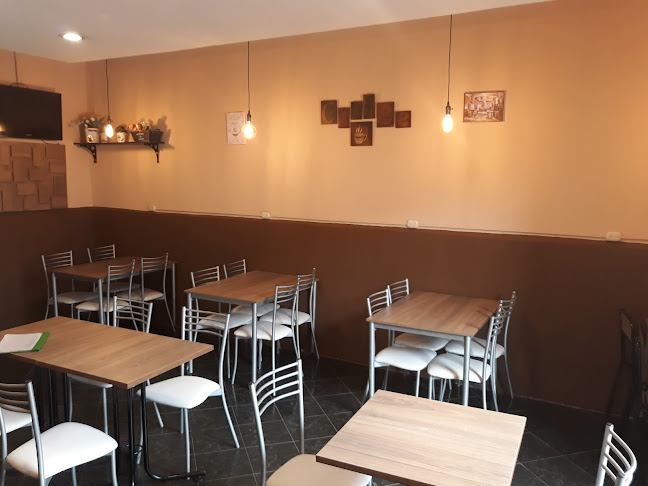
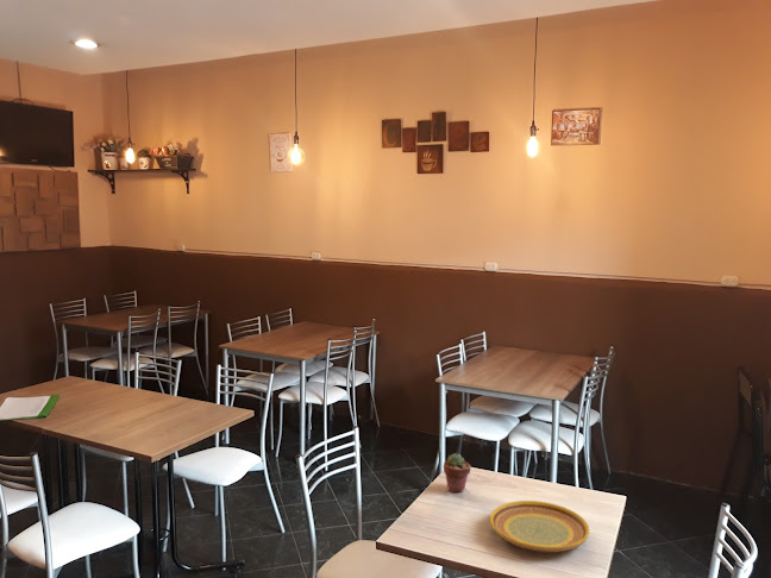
+ plate (538, 528)
+ potted succulent (456, 471)
